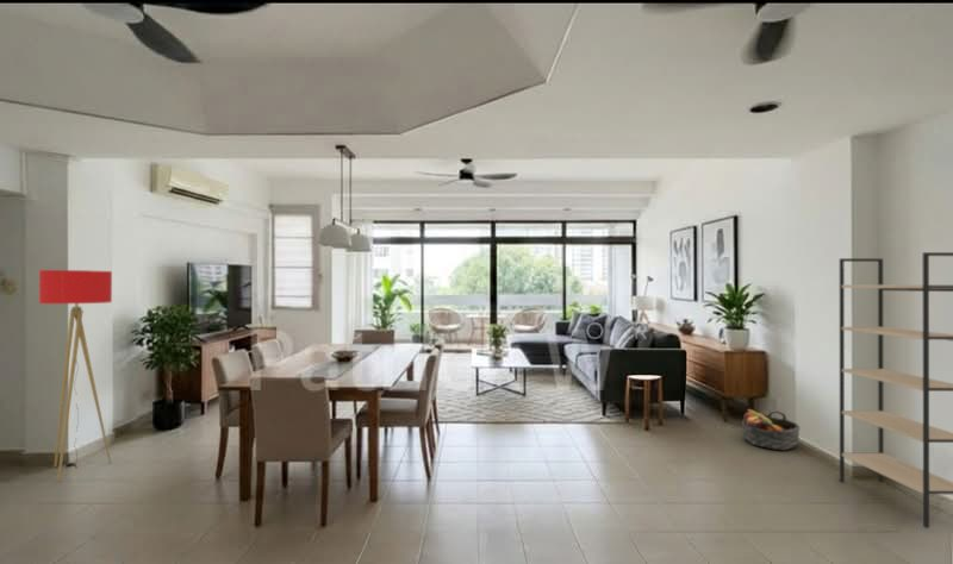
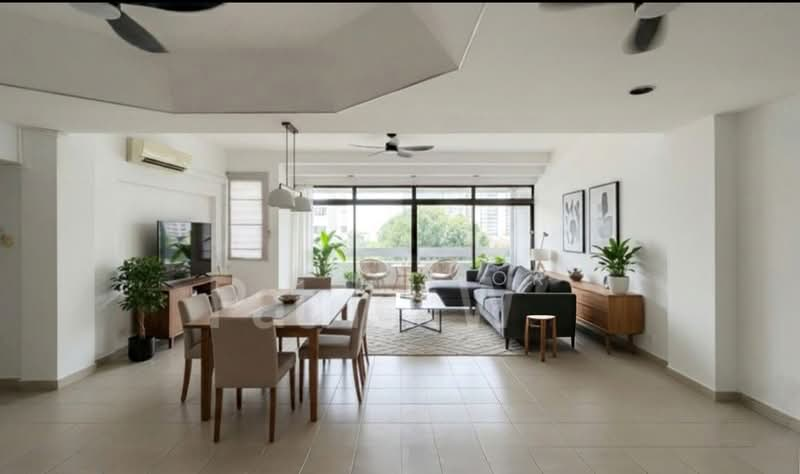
- shelving unit (901, 378)
- basket (770, 427)
- floor lamp (74, 370)
